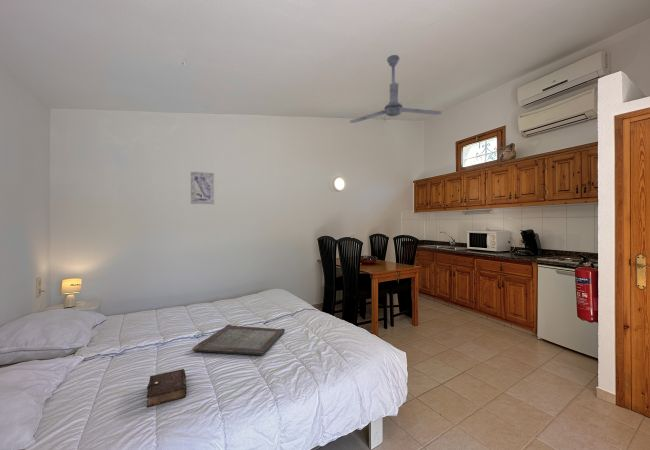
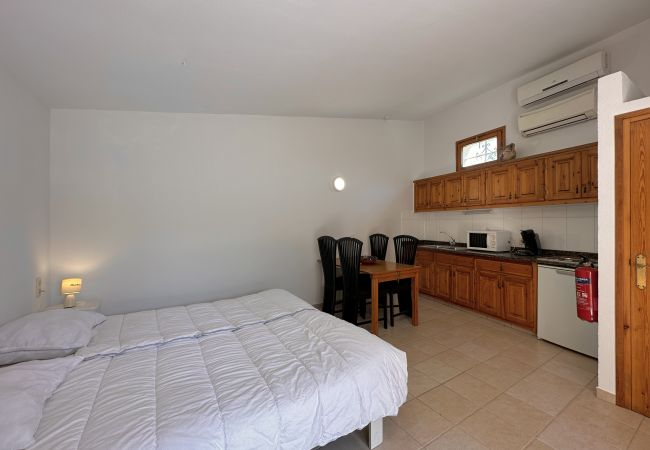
- serving tray (242, 338)
- ceiling fan (393, 79)
- book (167, 382)
- wall art (202, 188)
